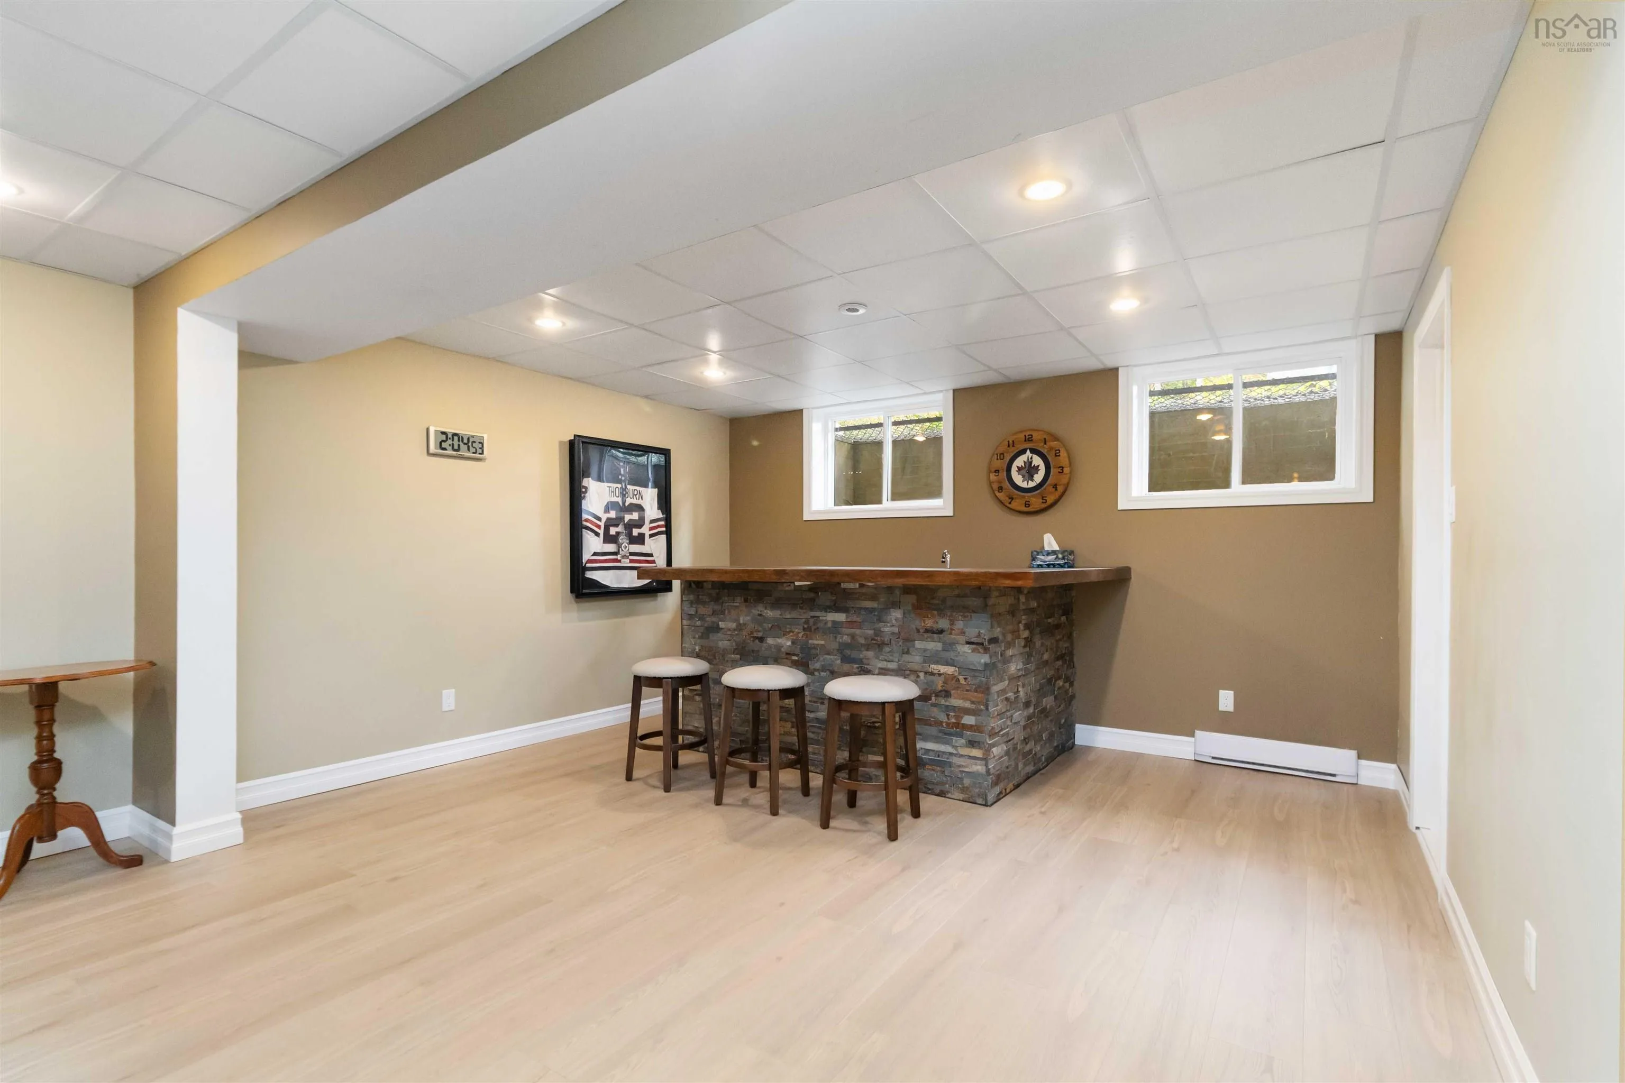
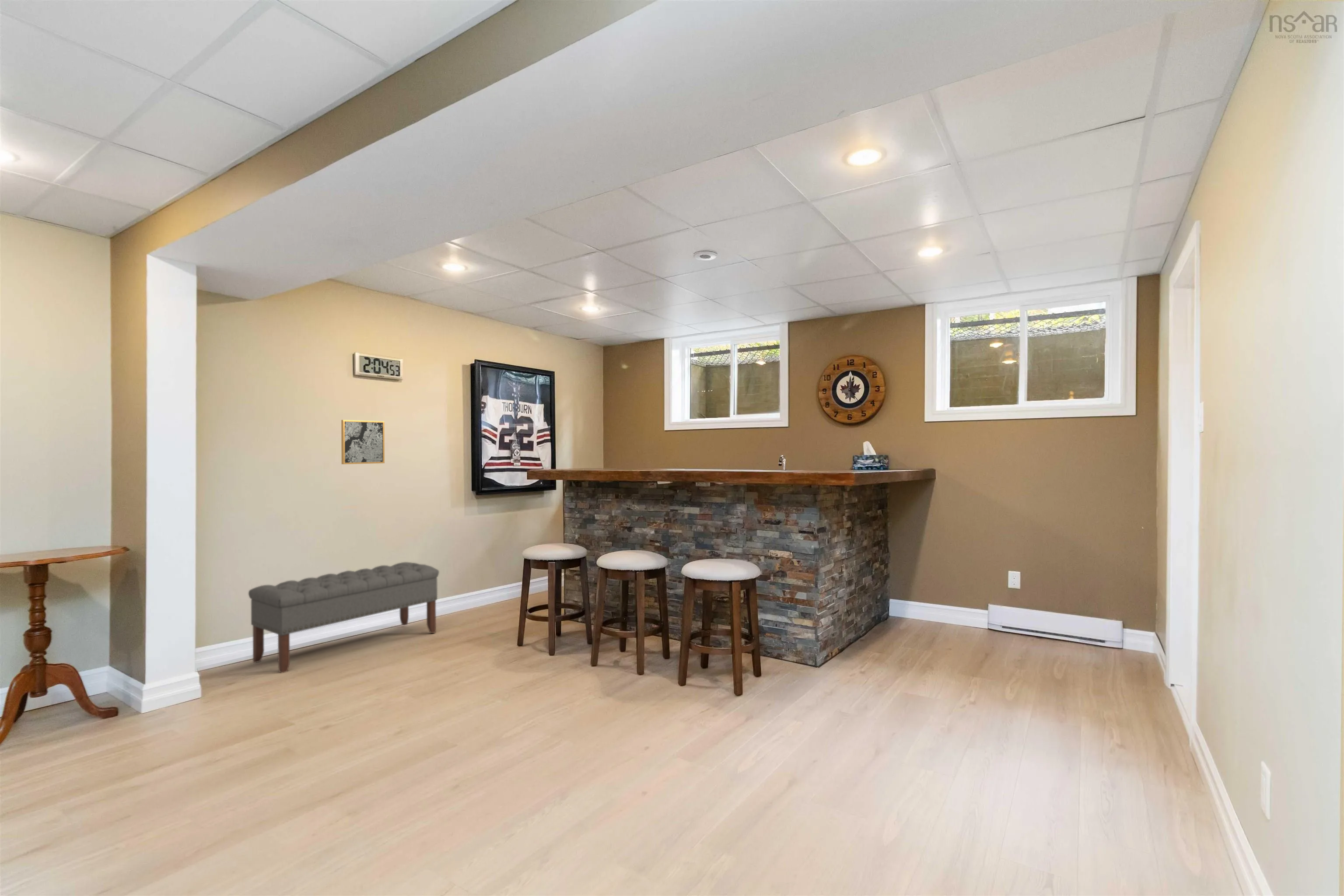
+ wall art (363, 442)
+ bench (351, 610)
